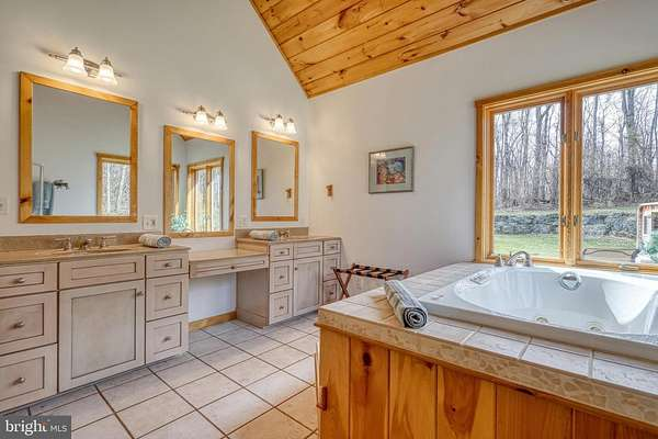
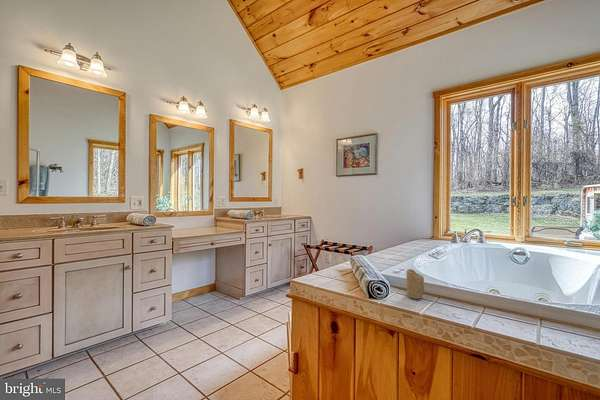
+ candle (415, 283)
